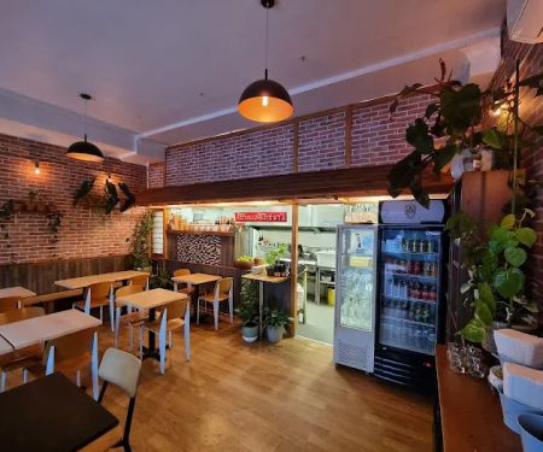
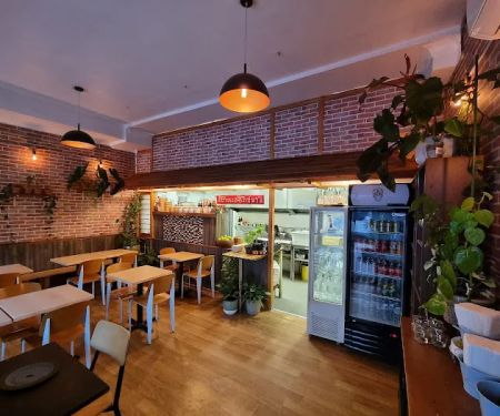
+ plate (30, 375)
